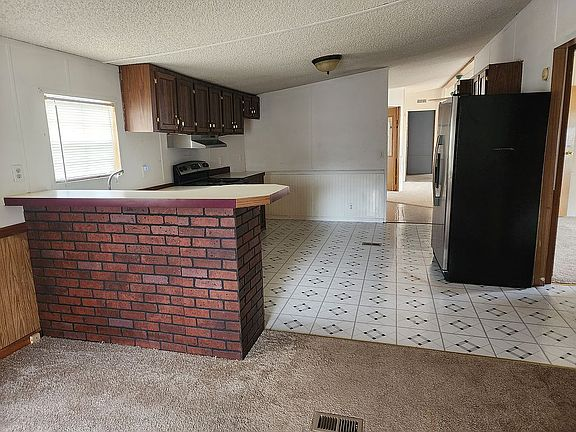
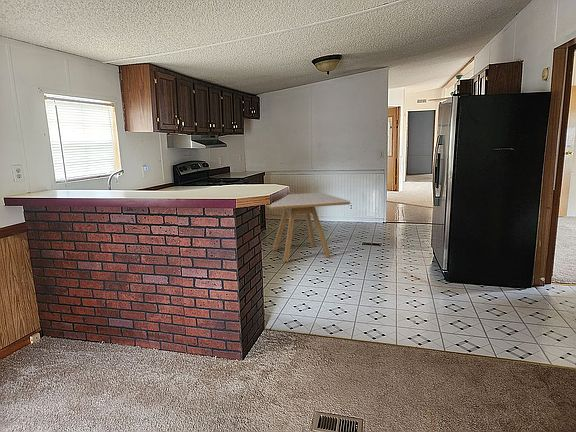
+ dining table (293, 224)
